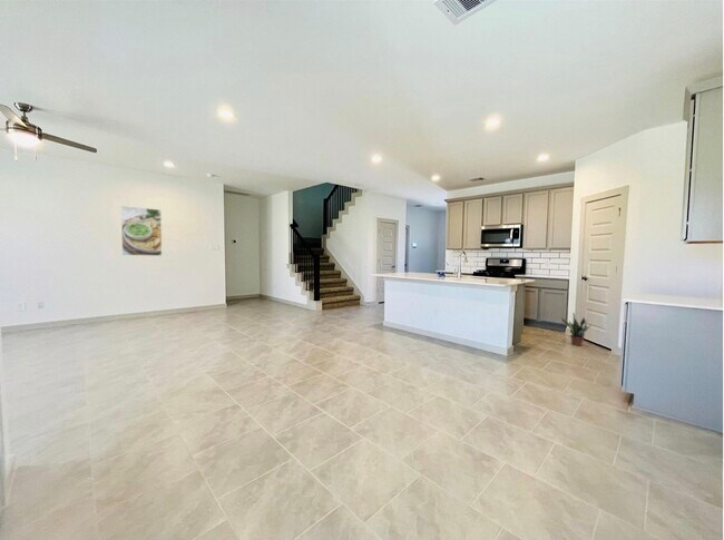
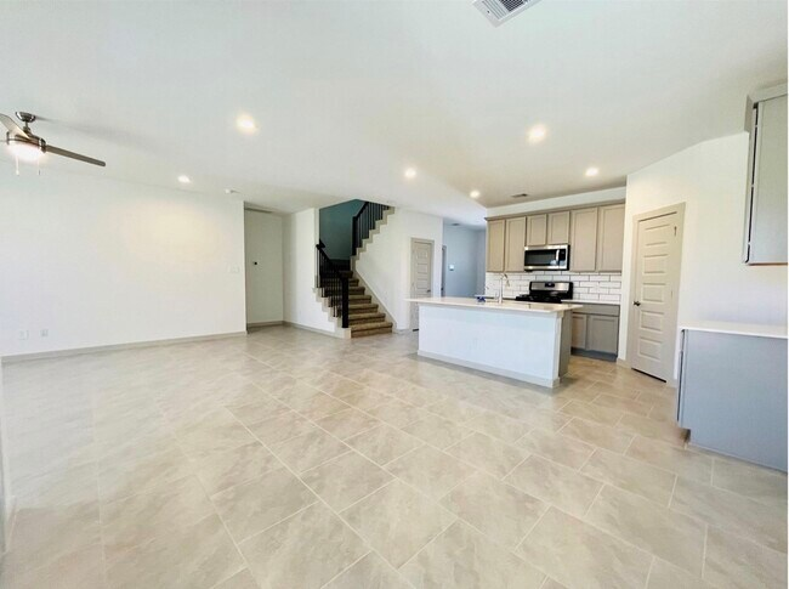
- potted plant (576, 328)
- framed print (141, 232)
